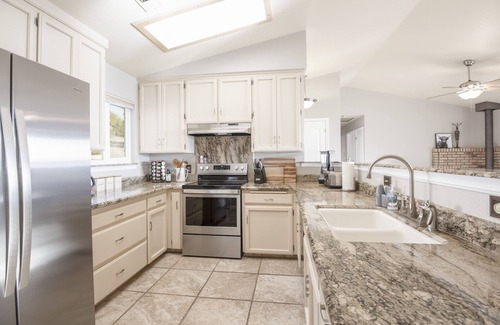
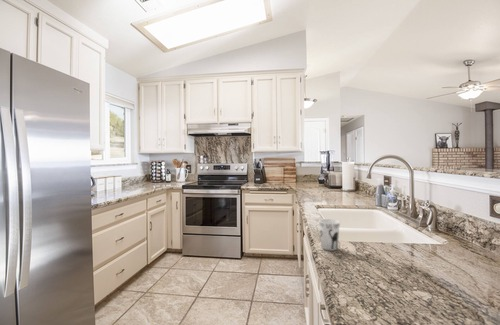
+ cup (329, 234)
